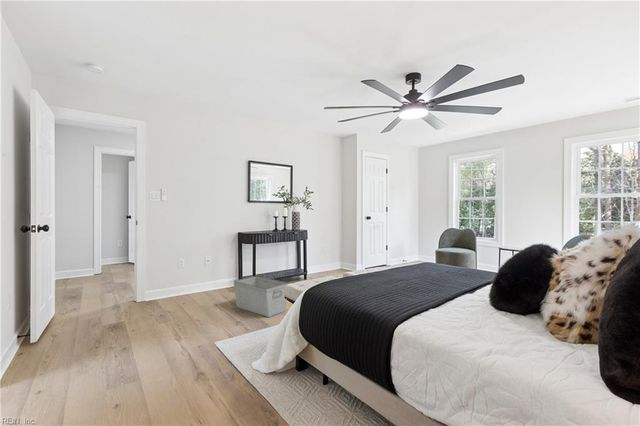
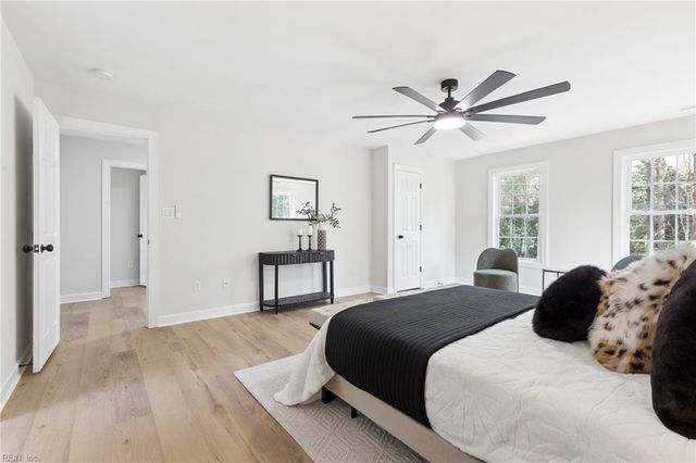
- storage bin (260, 295)
